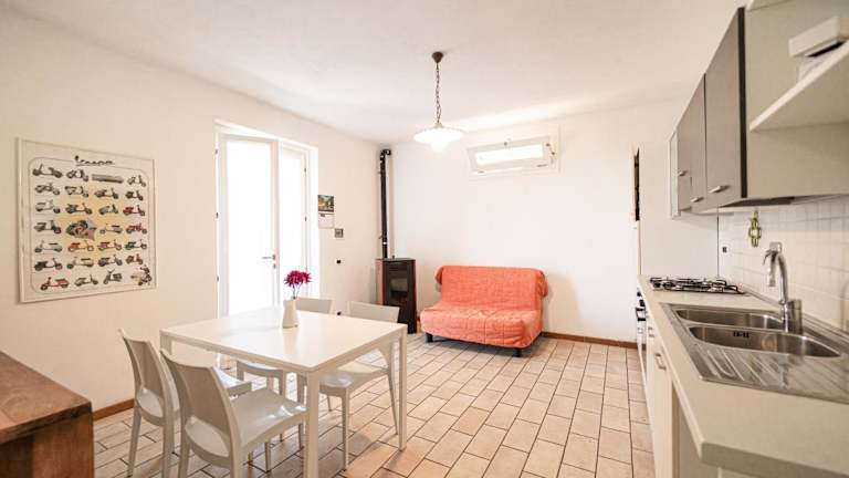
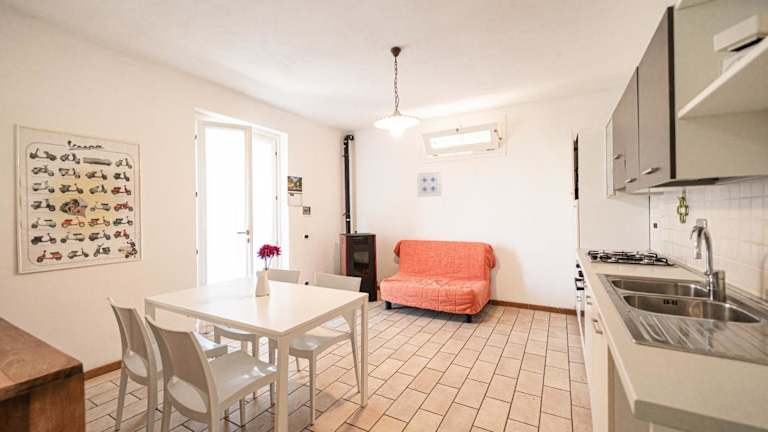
+ wall art (429, 184)
